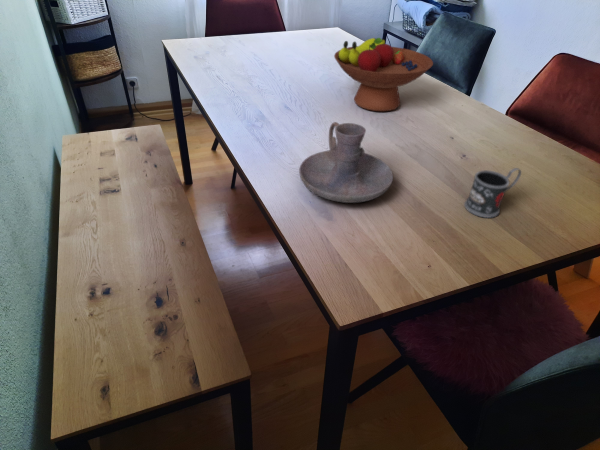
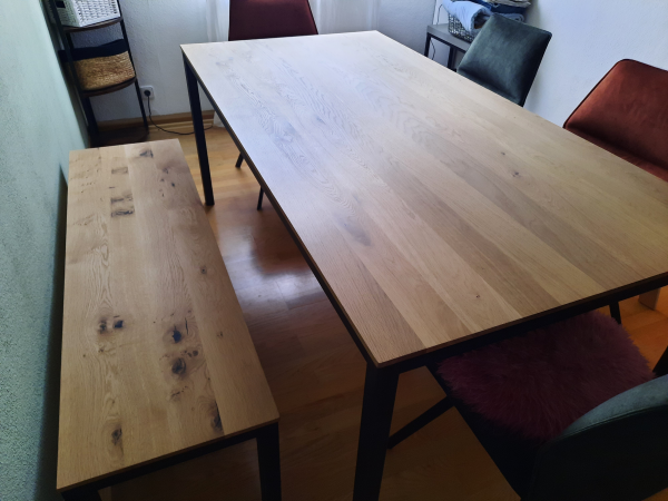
- fruit bowl (381, 72)
- mug (494, 189)
- candle holder (344, 153)
